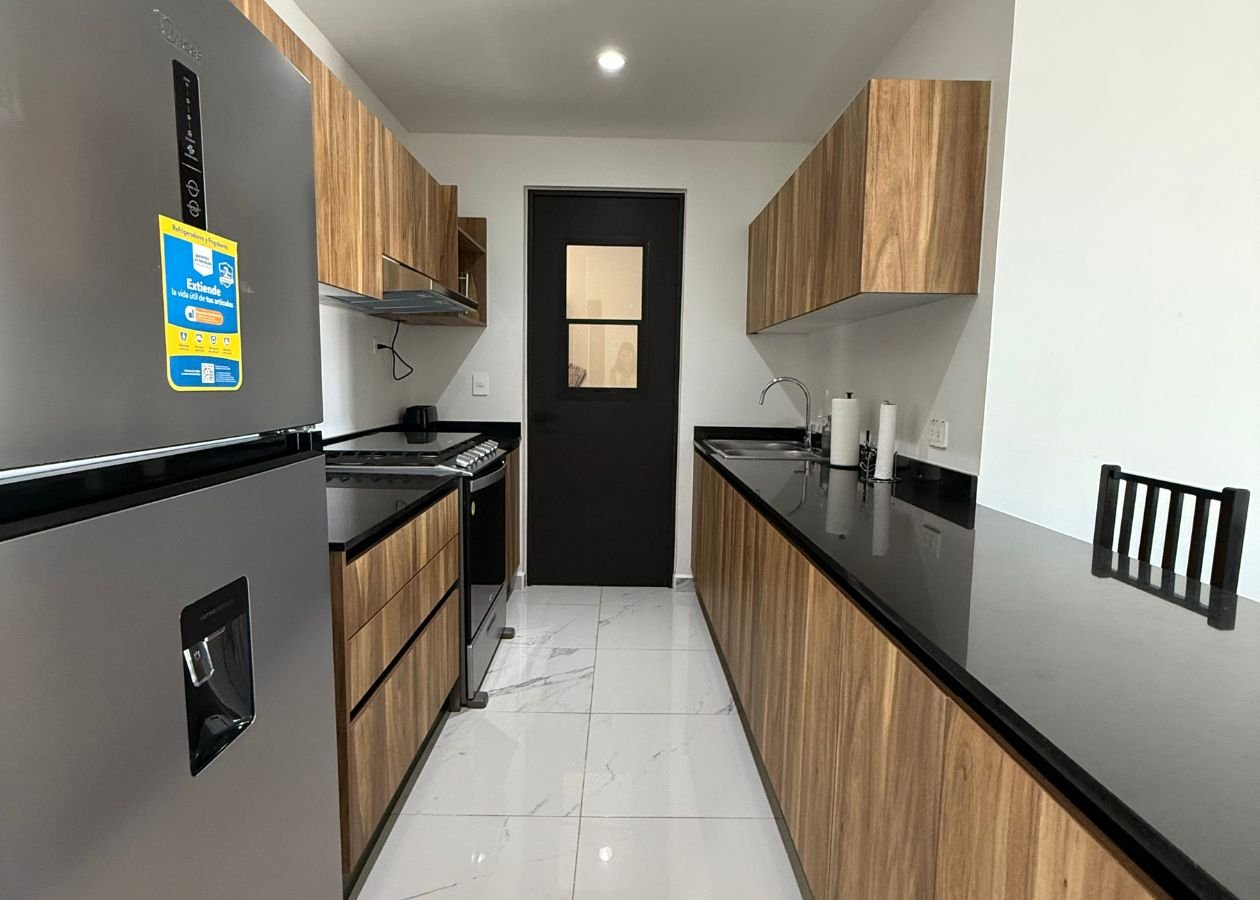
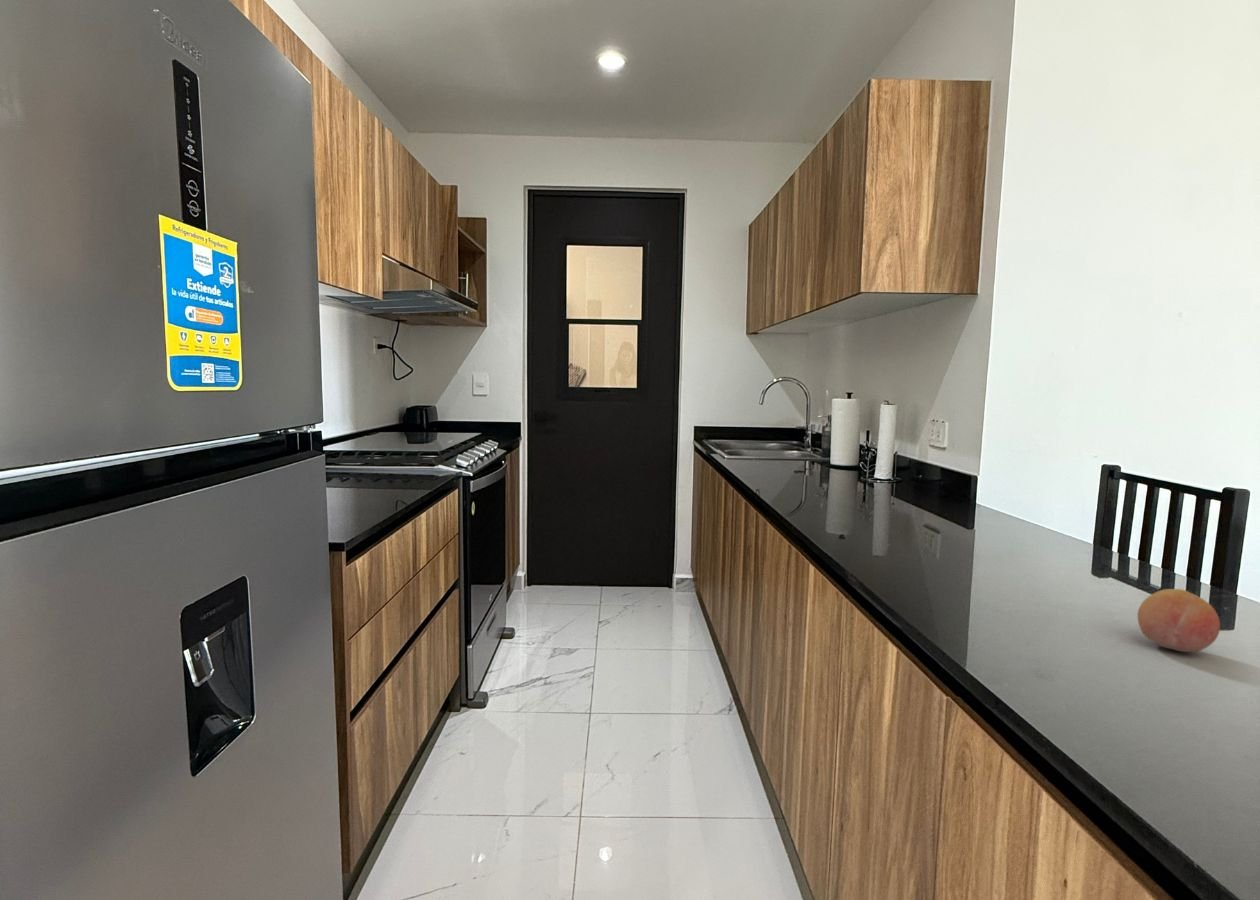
+ fruit (1177, 619)
